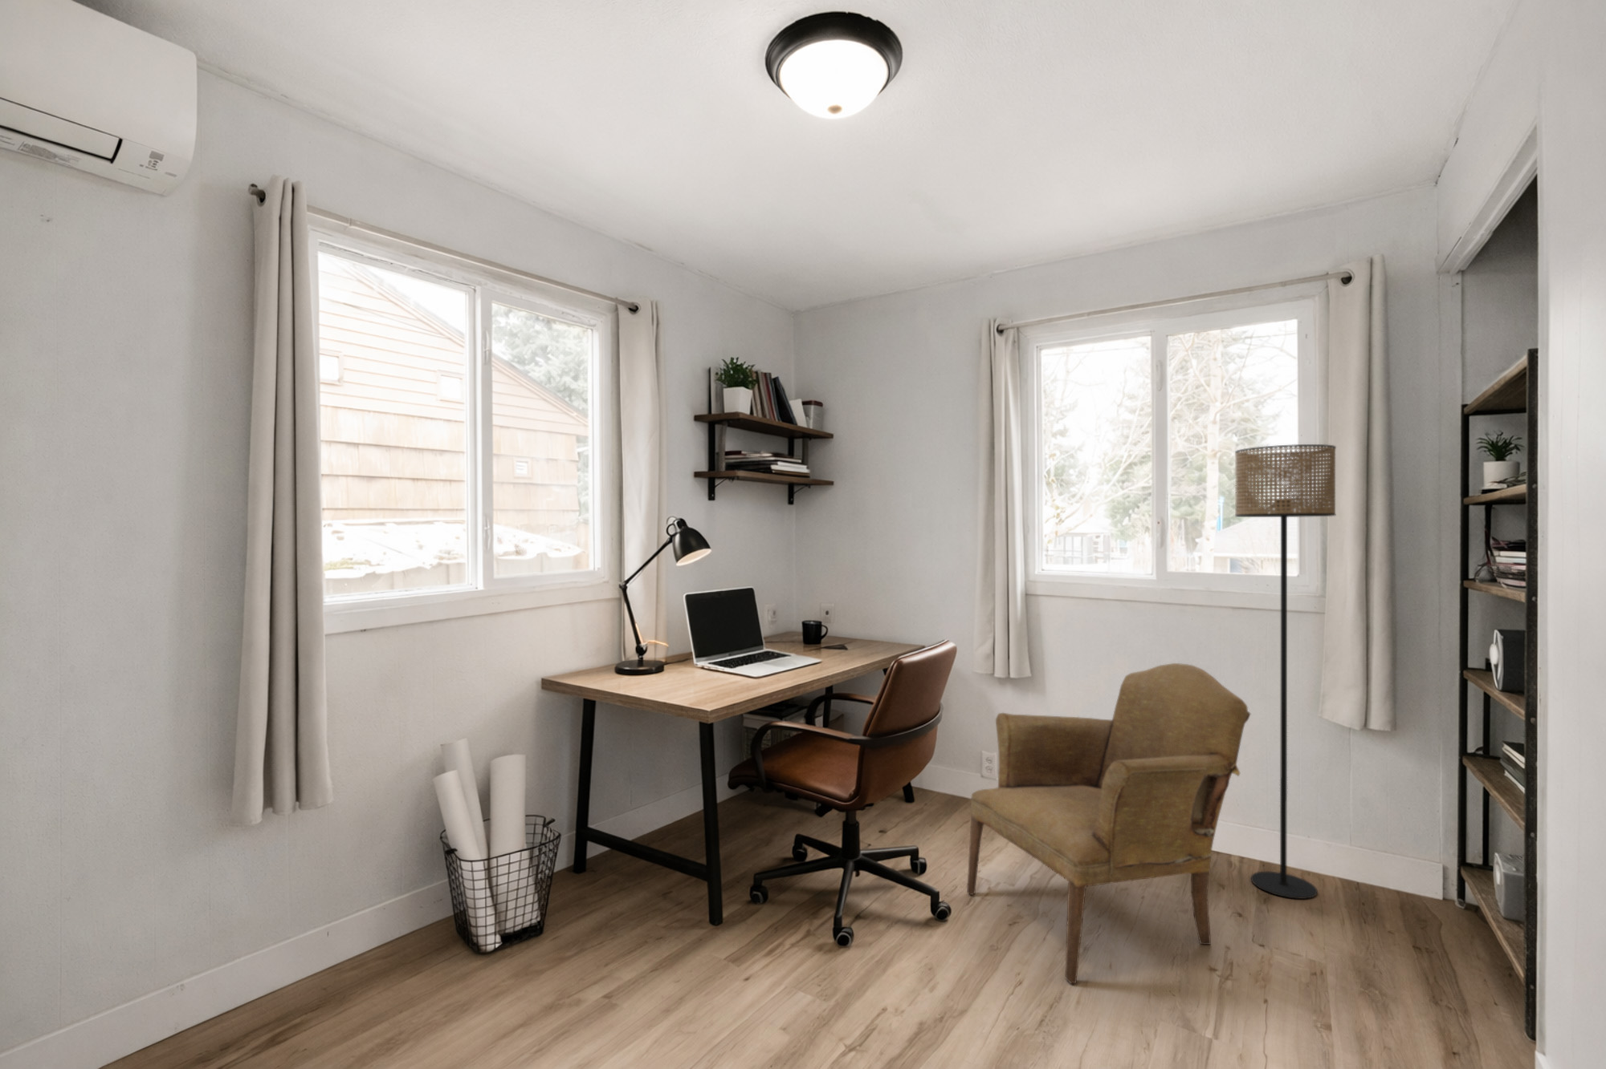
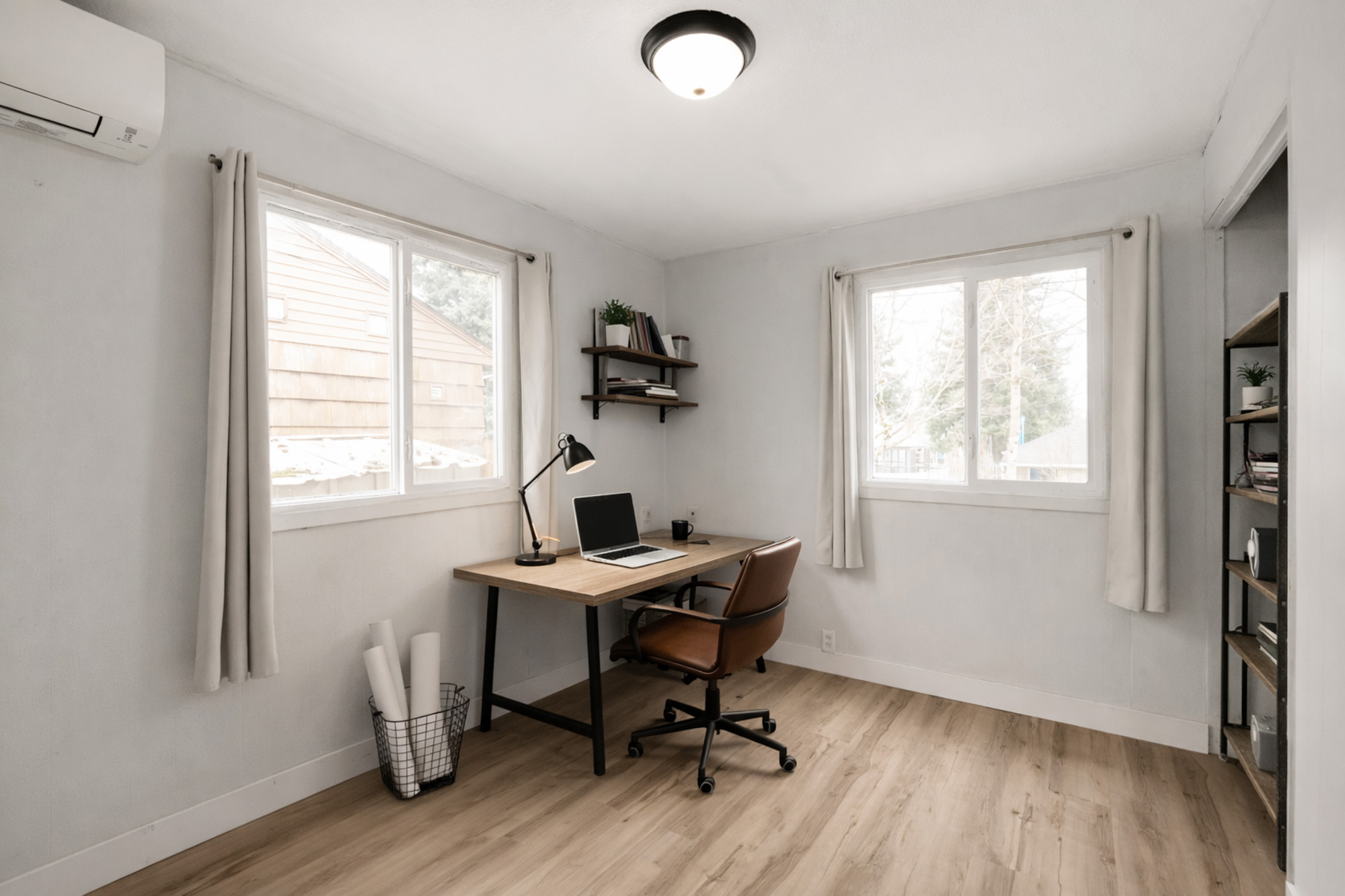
- armchair (1104, 790)
- floor lamp (1284, 667)
